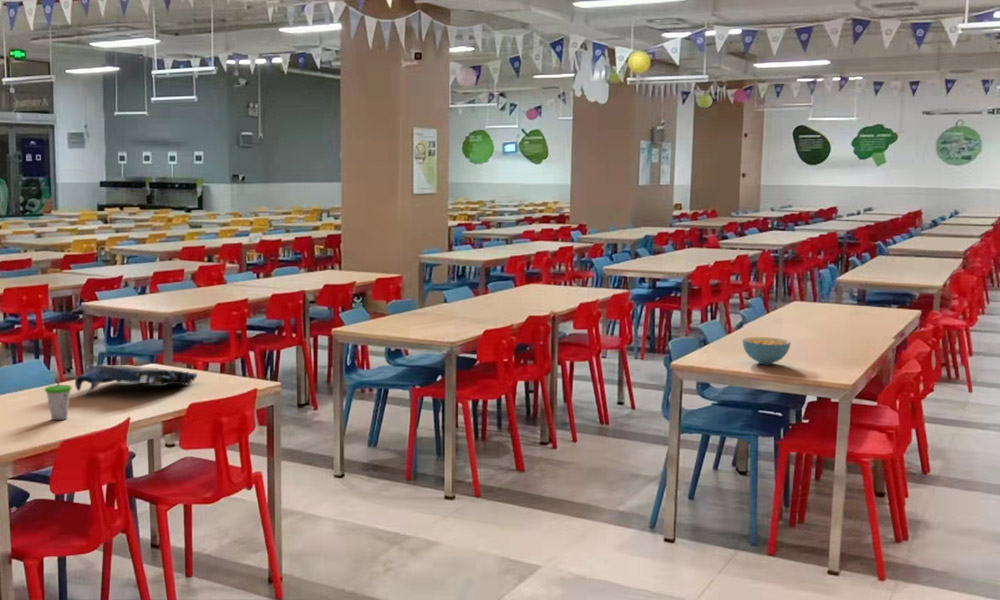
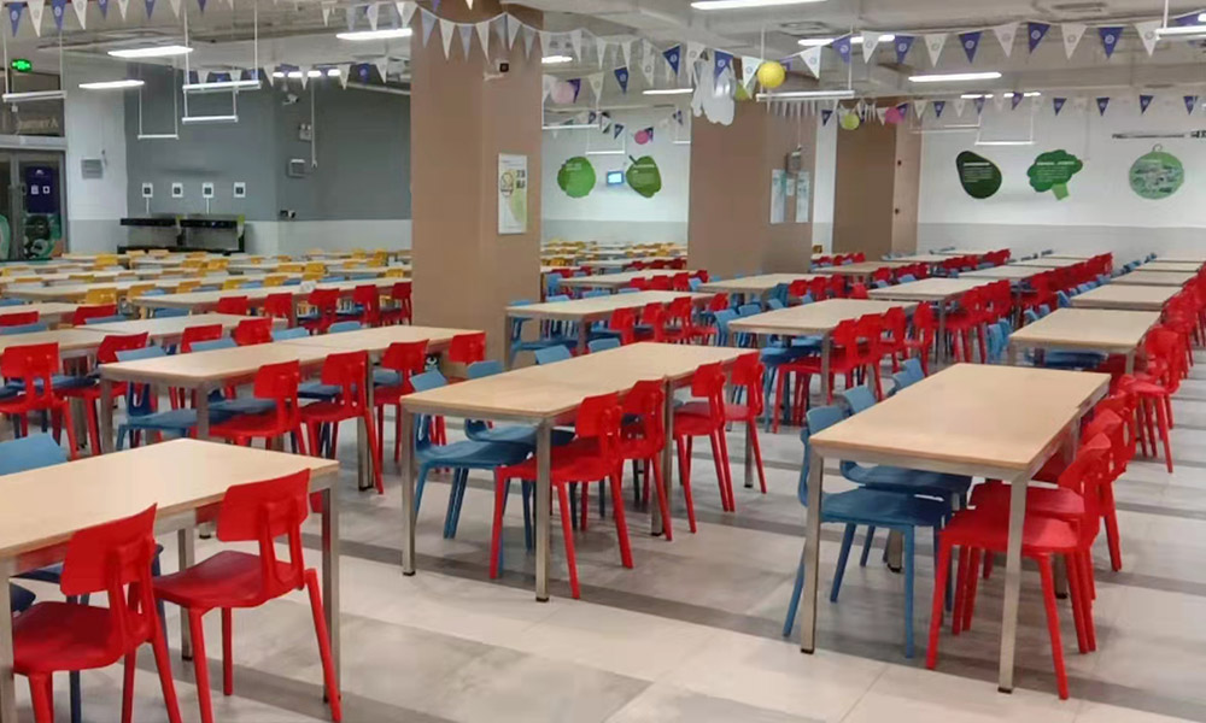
- cereal bowl (766, 351)
- cup (58, 395)
- food tray (138, 375)
